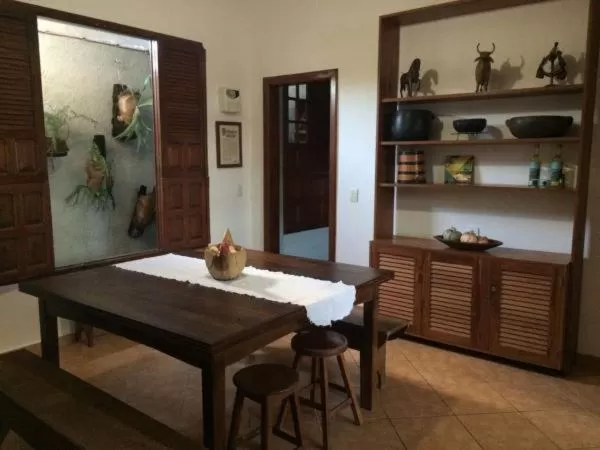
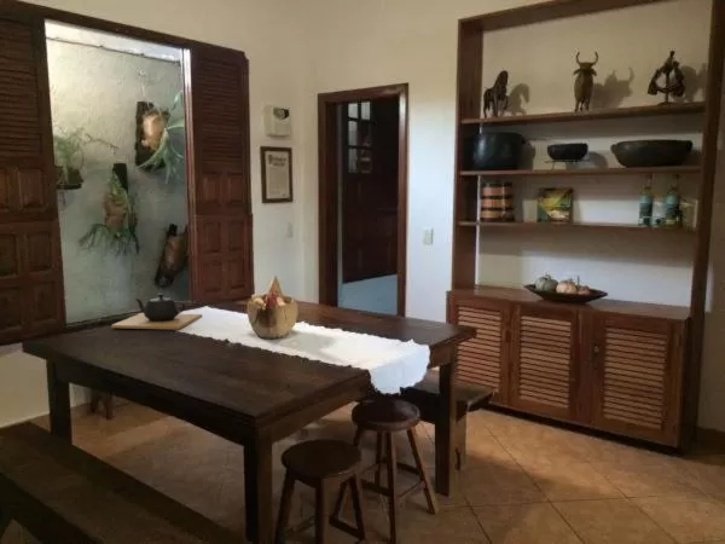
+ teapot (158, 307)
